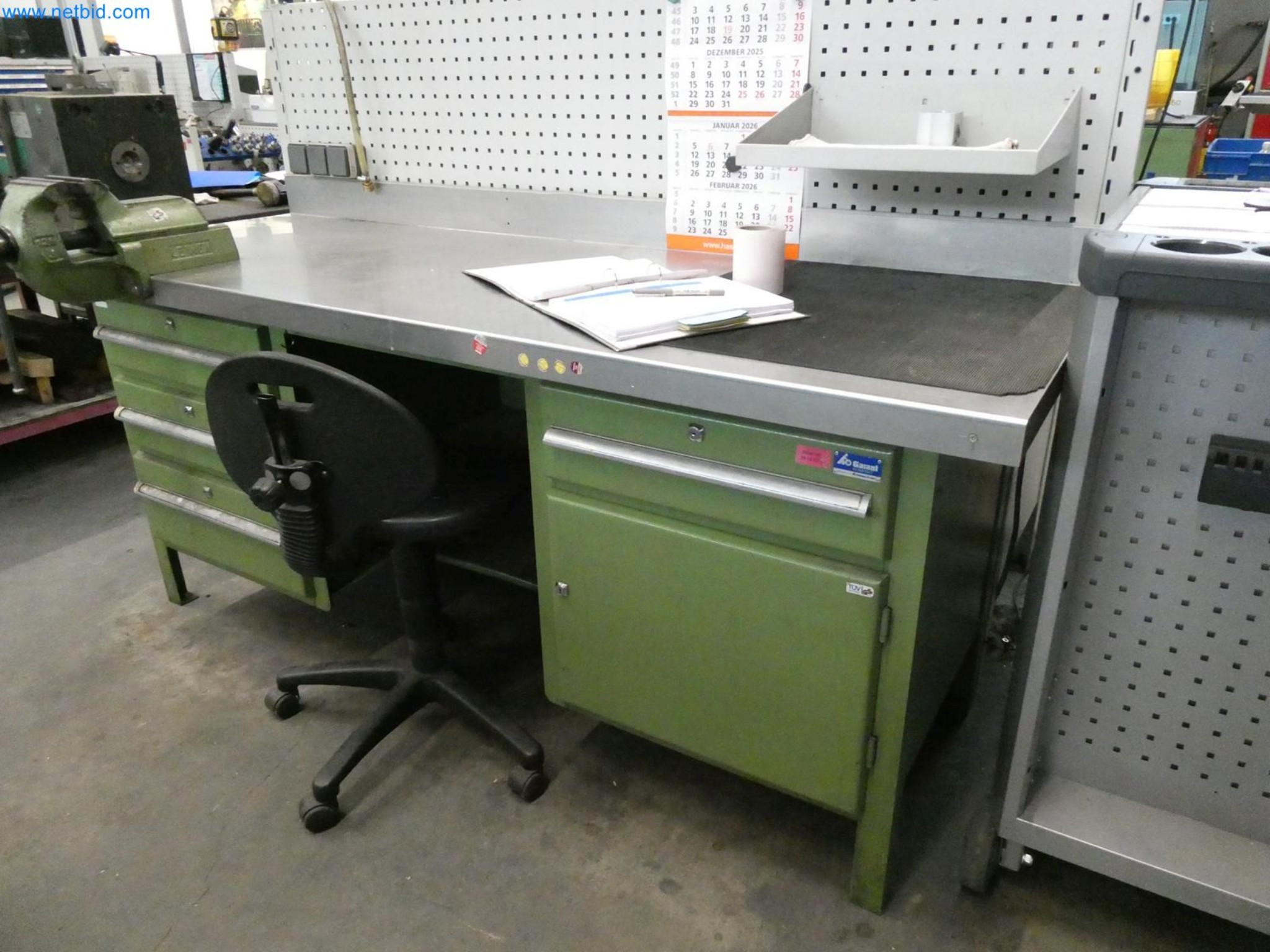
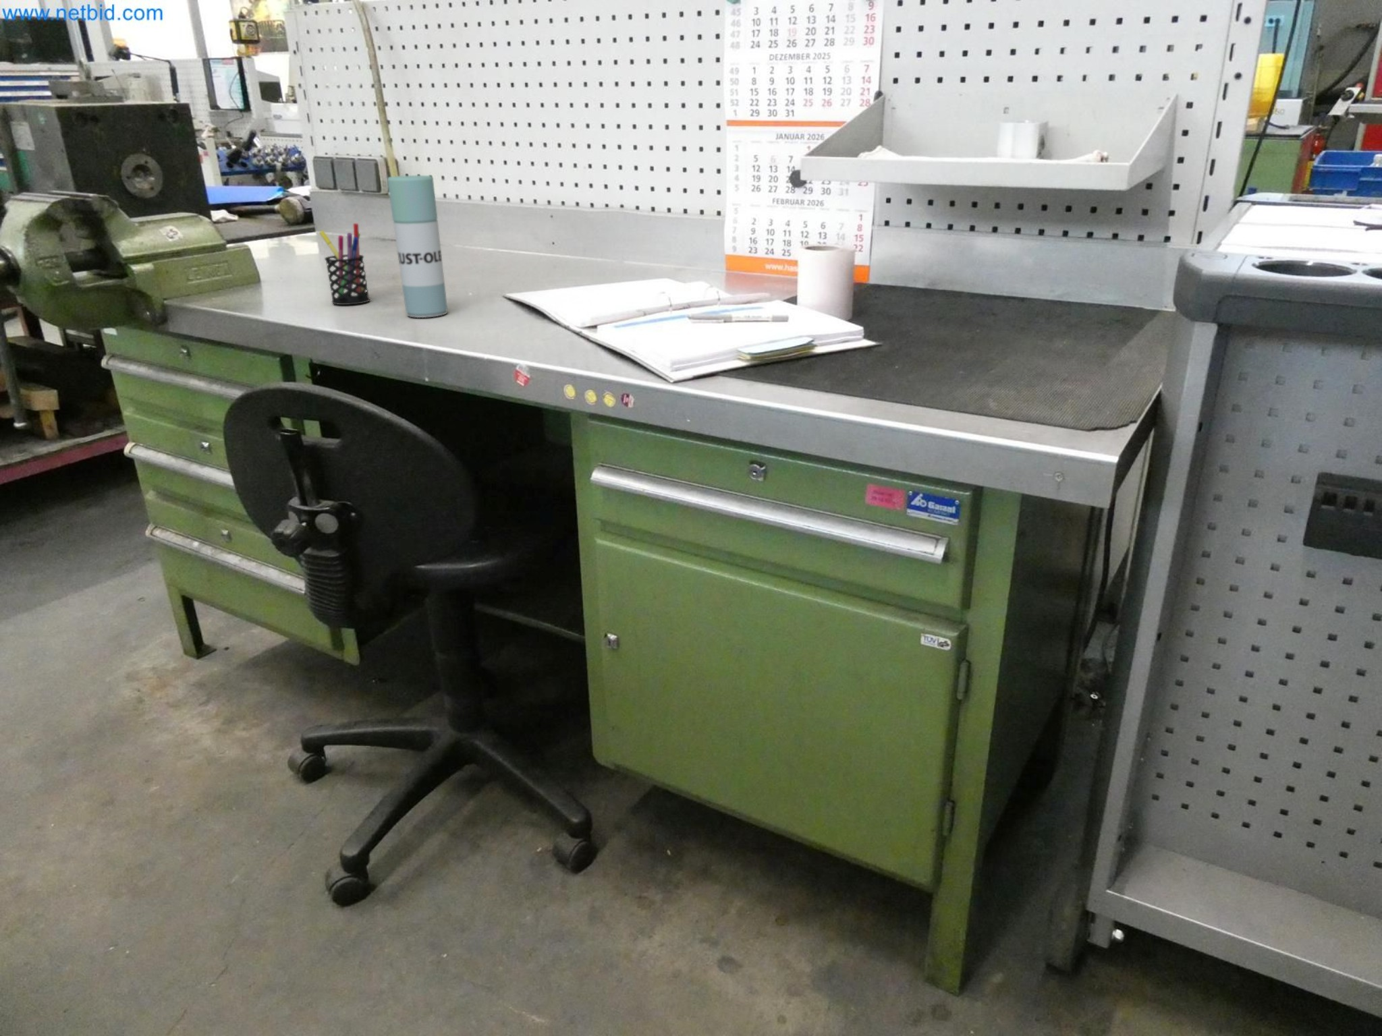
+ spray can (418, 247)
+ pen holder (349, 262)
